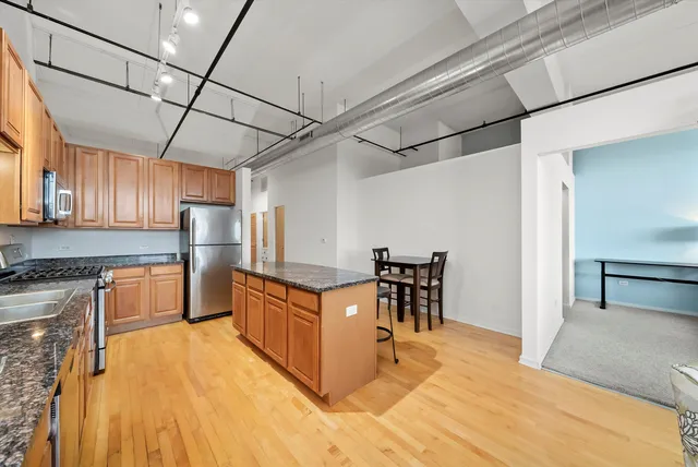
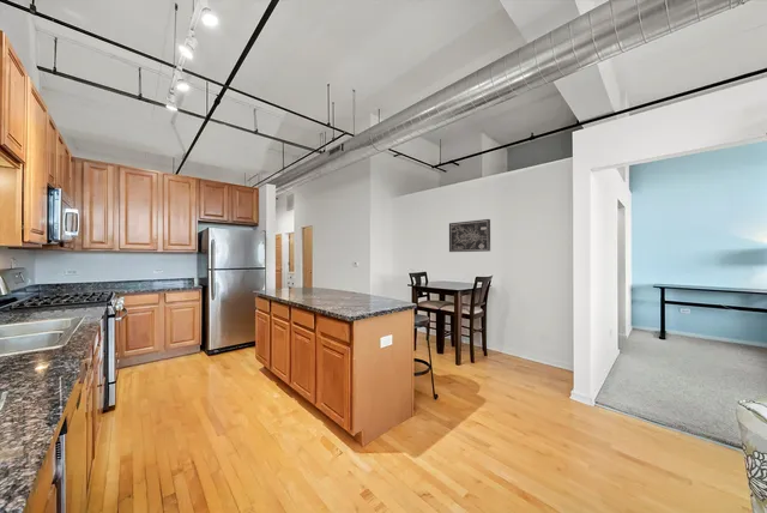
+ wall art (469, 236)
